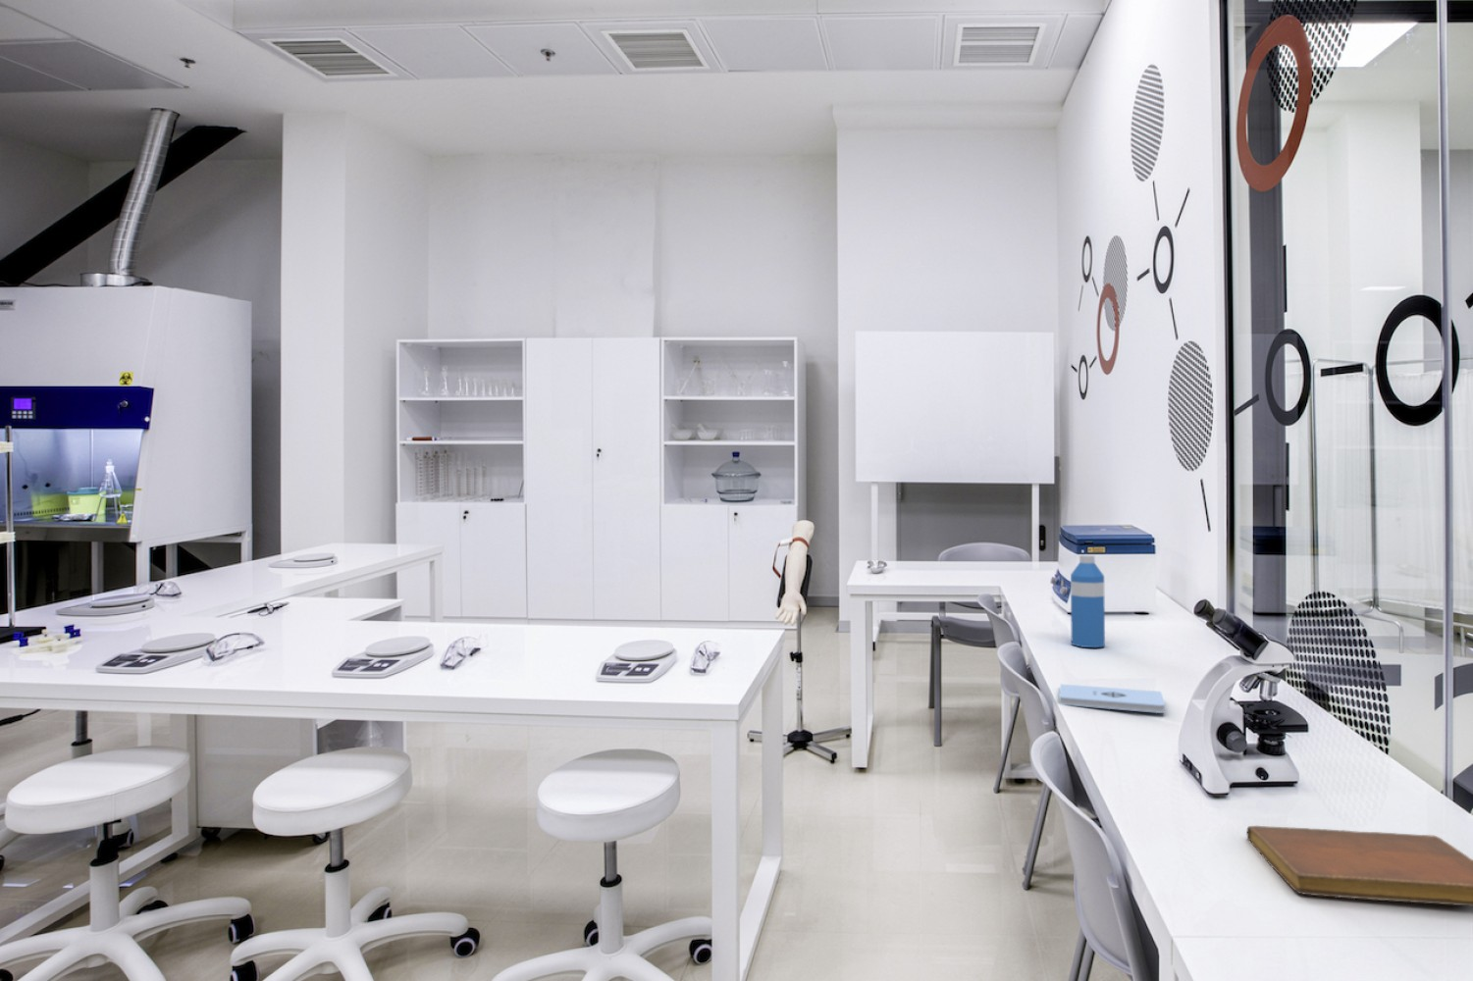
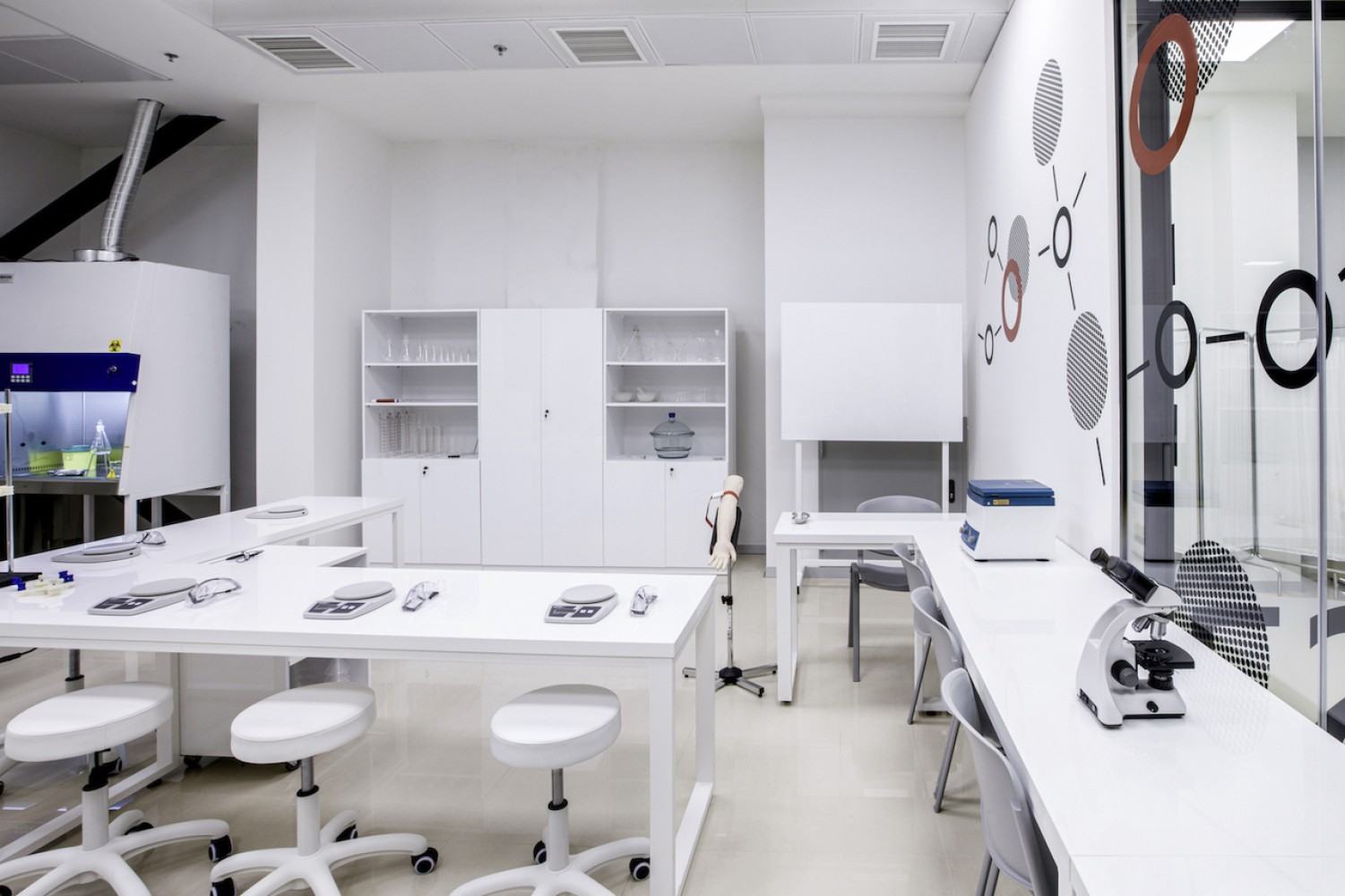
- water bottle (1088, 599)
- notebook (1369, 863)
- notepad (1109, 697)
